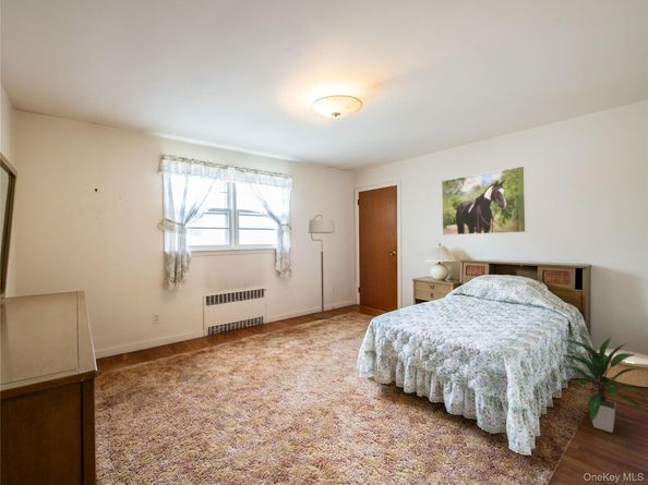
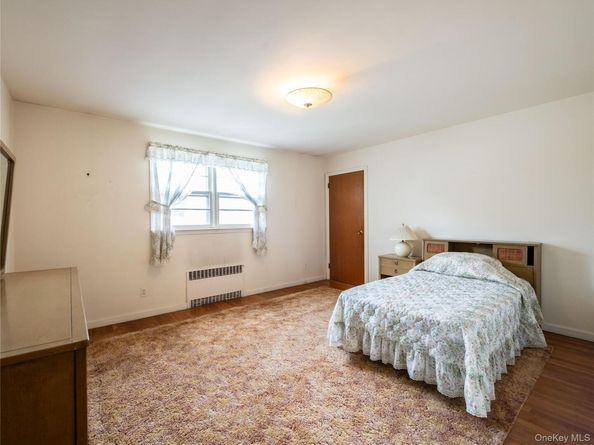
- indoor plant (598, 380)
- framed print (479, 204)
- floor lamp (321, 265)
- woven basket (626, 366)
